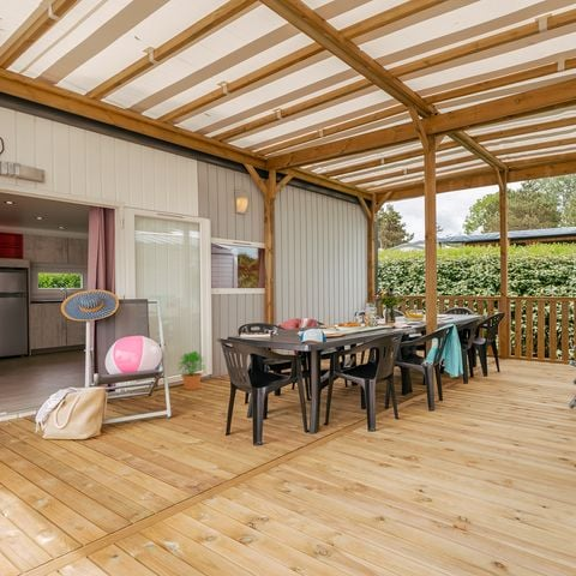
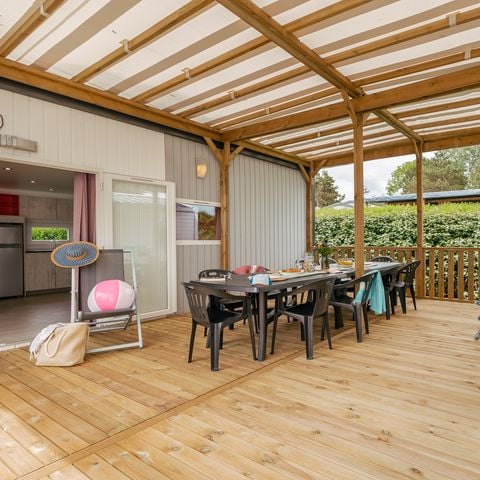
- potted plant (190, 368)
